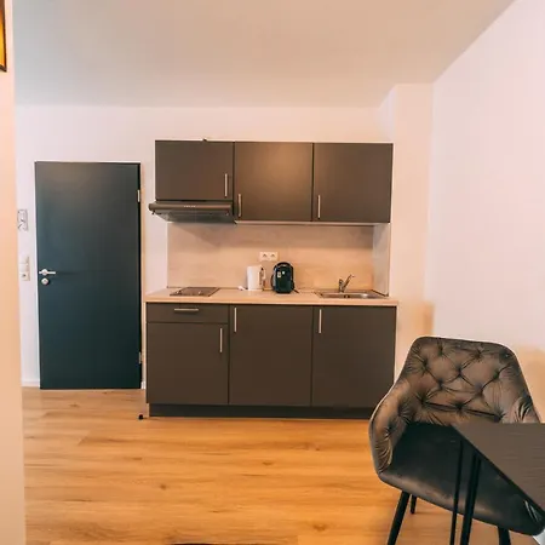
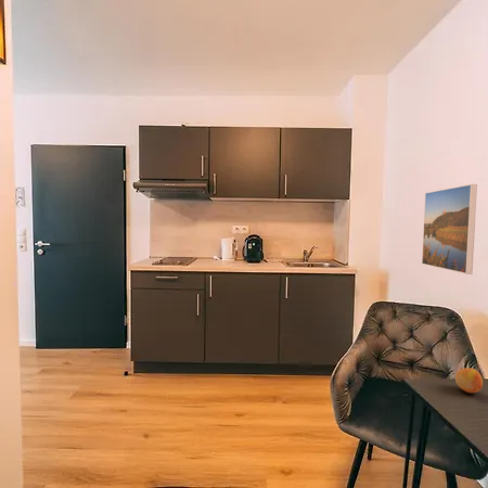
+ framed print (446, 229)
+ fruit (468, 380)
